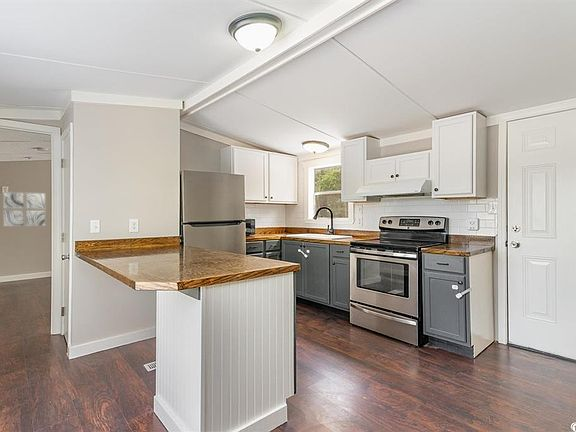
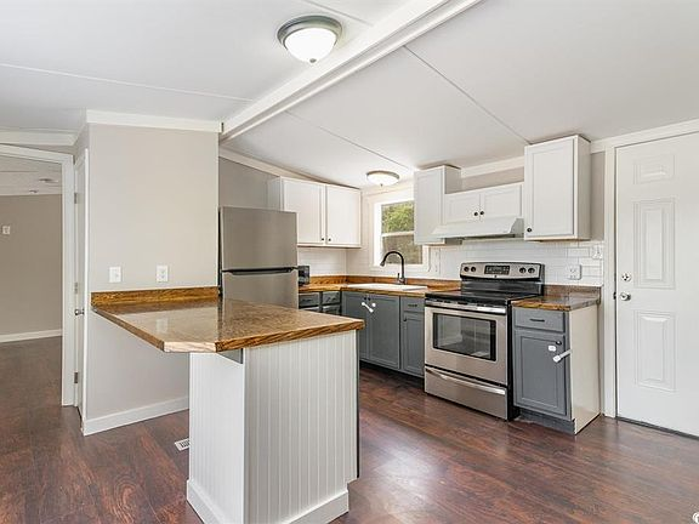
- wall art (26, 208)
